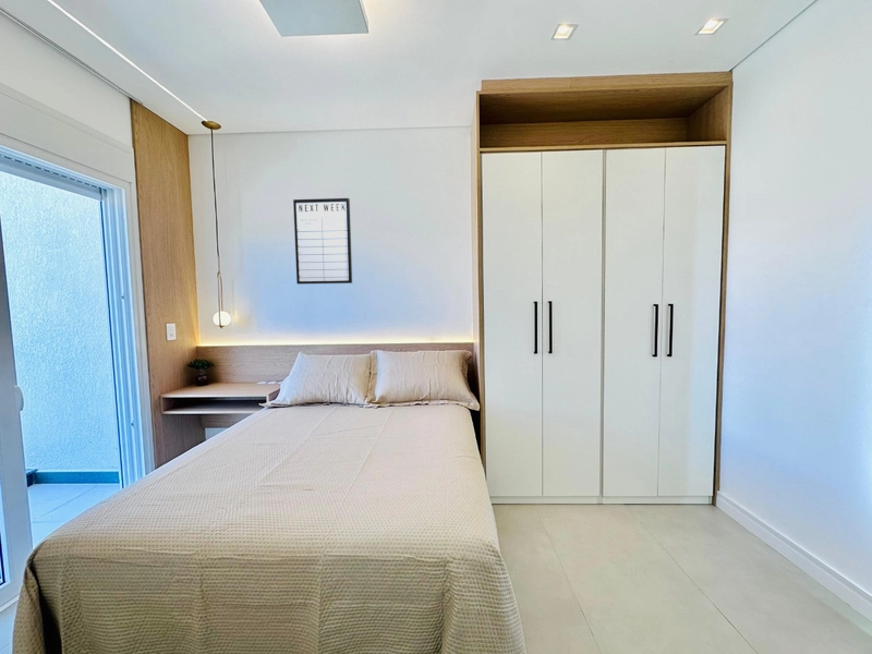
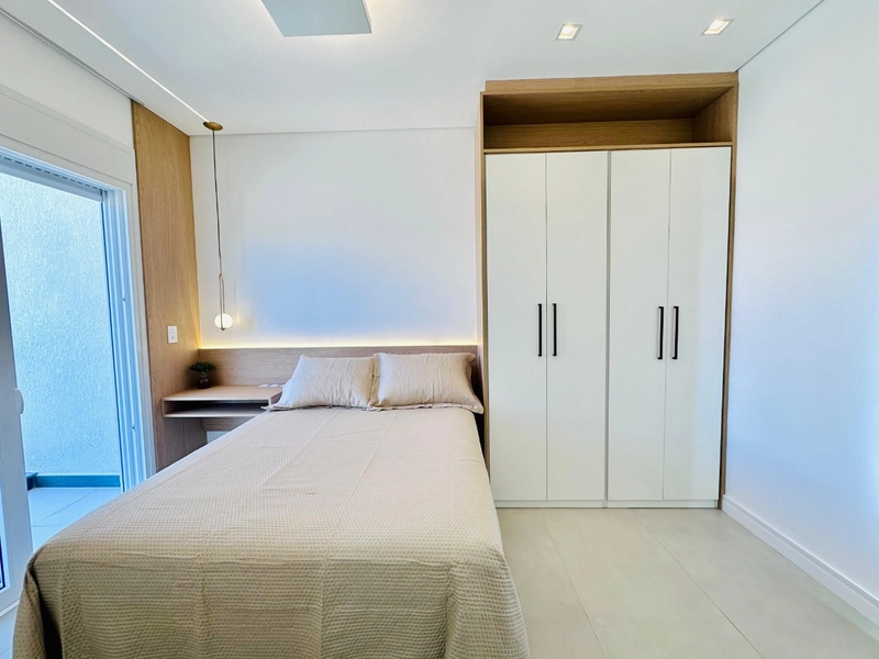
- writing board (323, 241)
